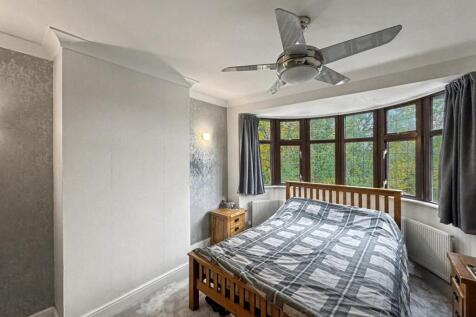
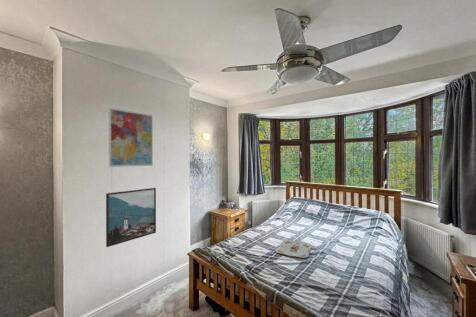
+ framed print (133, 214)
+ serving tray (294, 248)
+ wall art (132, 139)
